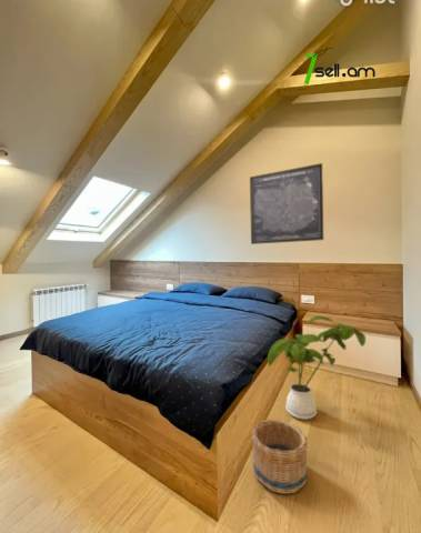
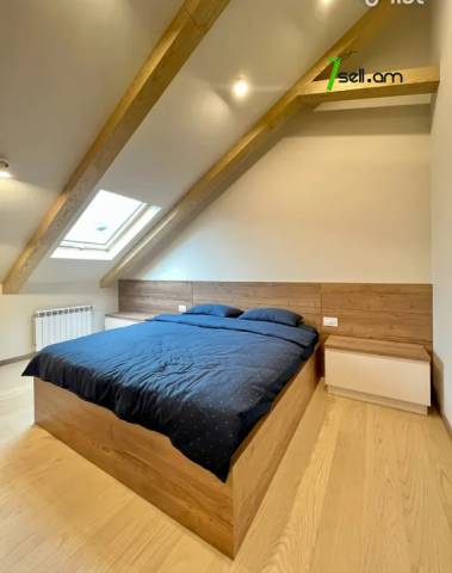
- house plant (318, 364)
- basket (279, 452)
- wall art (284, 207)
